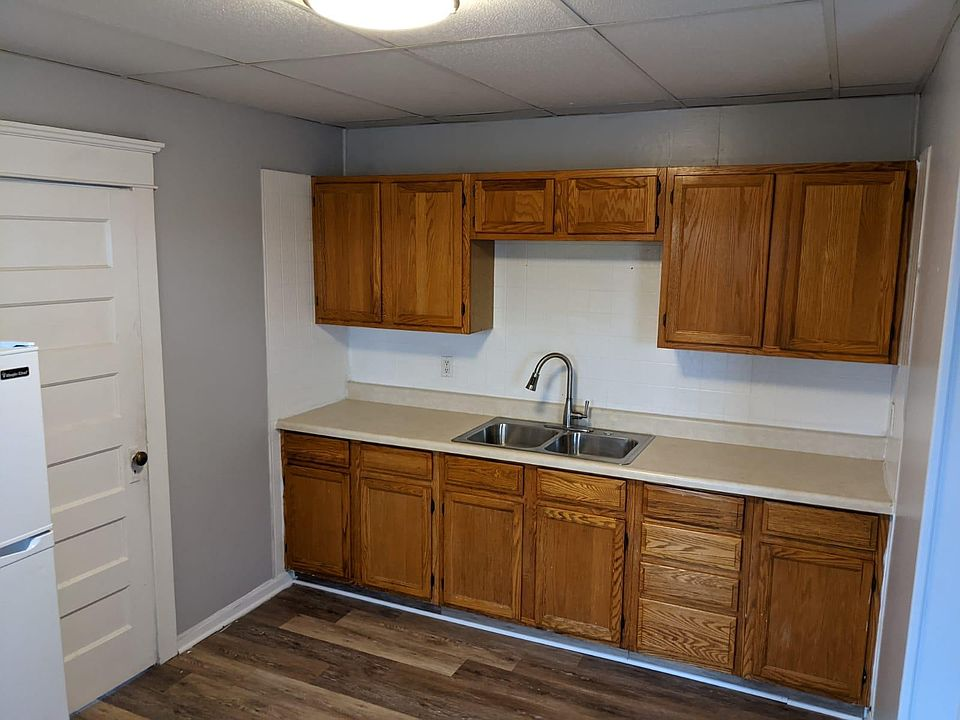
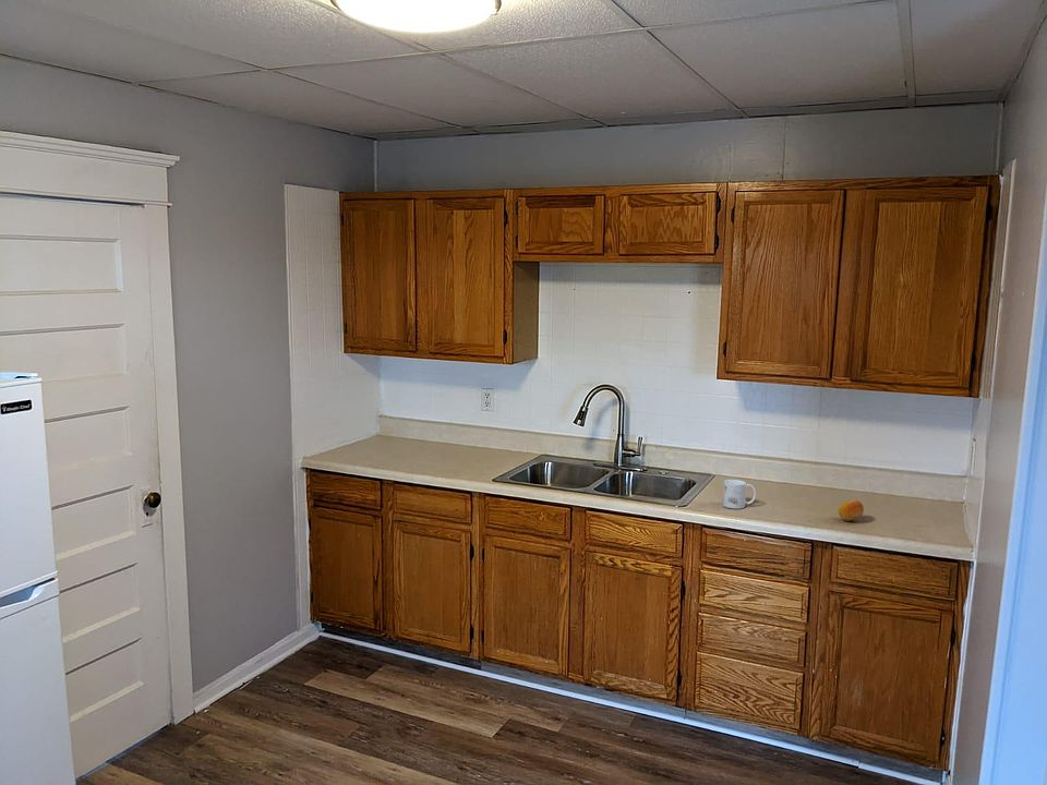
+ fruit (851, 509)
+ mug (739, 494)
